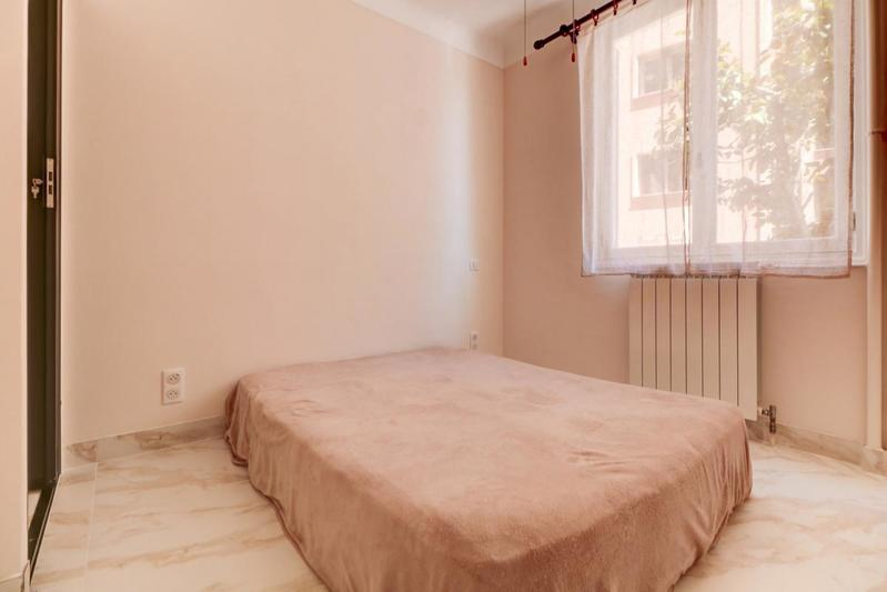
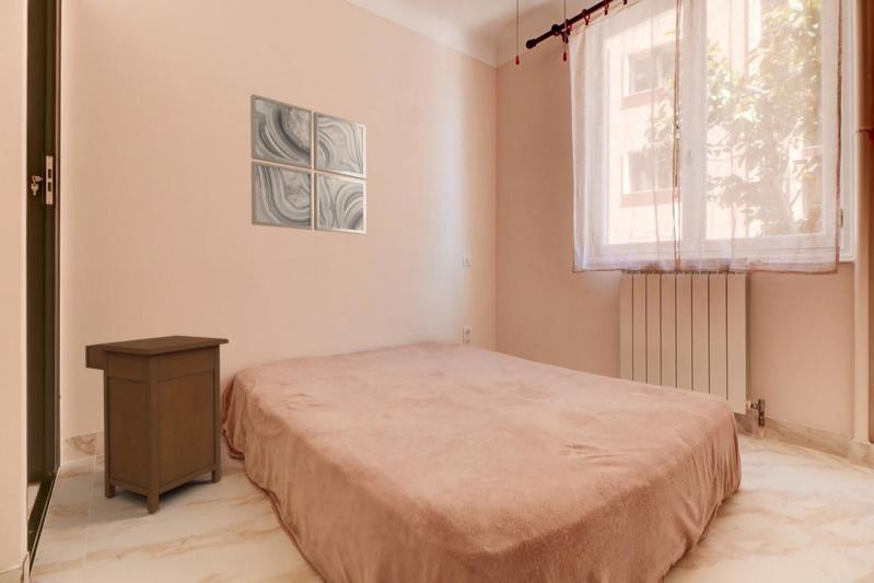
+ wall art (314, 170)
+ nightstand (152, 412)
